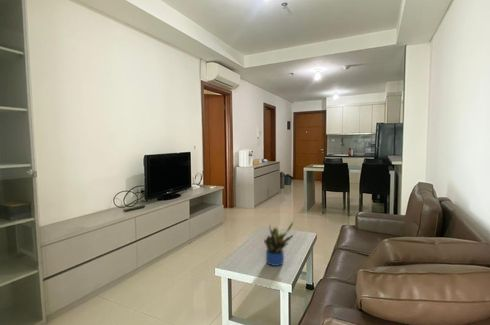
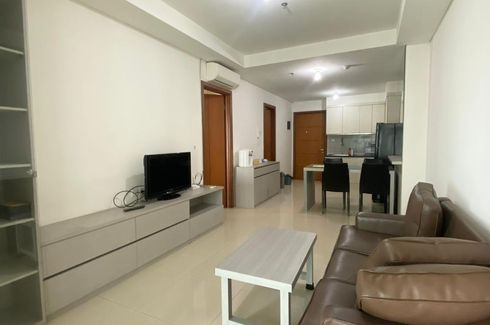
- potted plant (280, 240)
